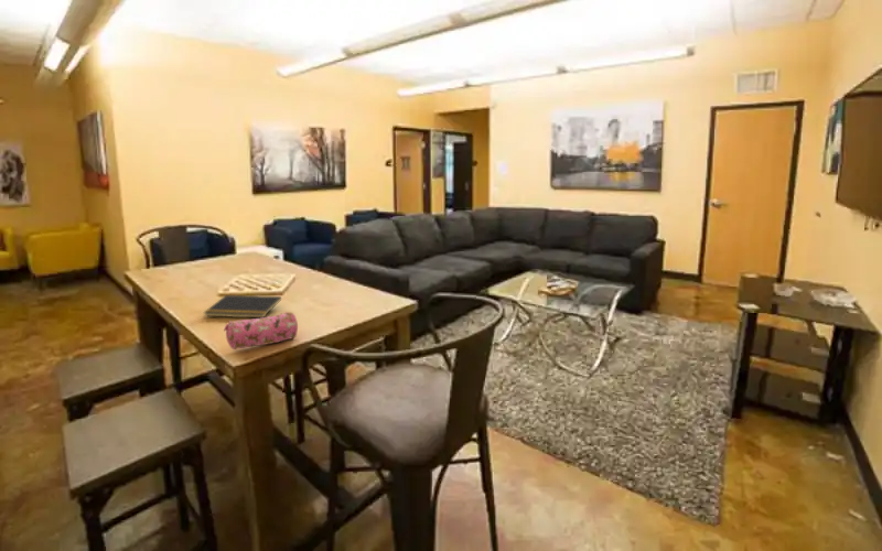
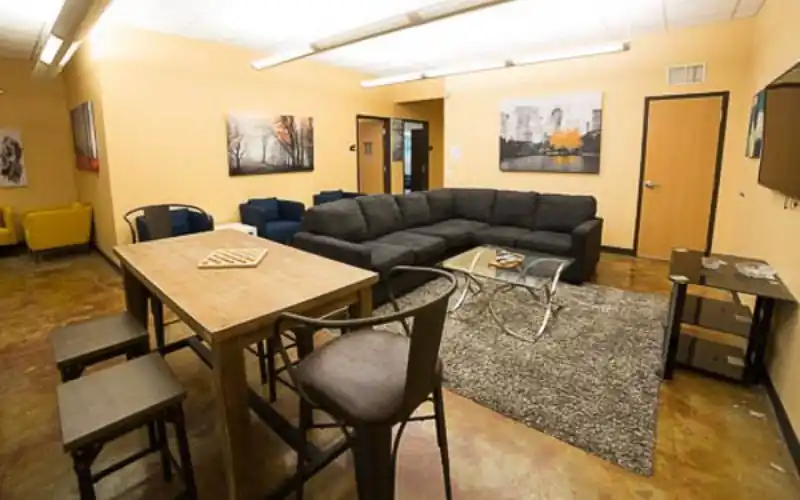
- pencil case (261, 329)
- notepad (244, 305)
